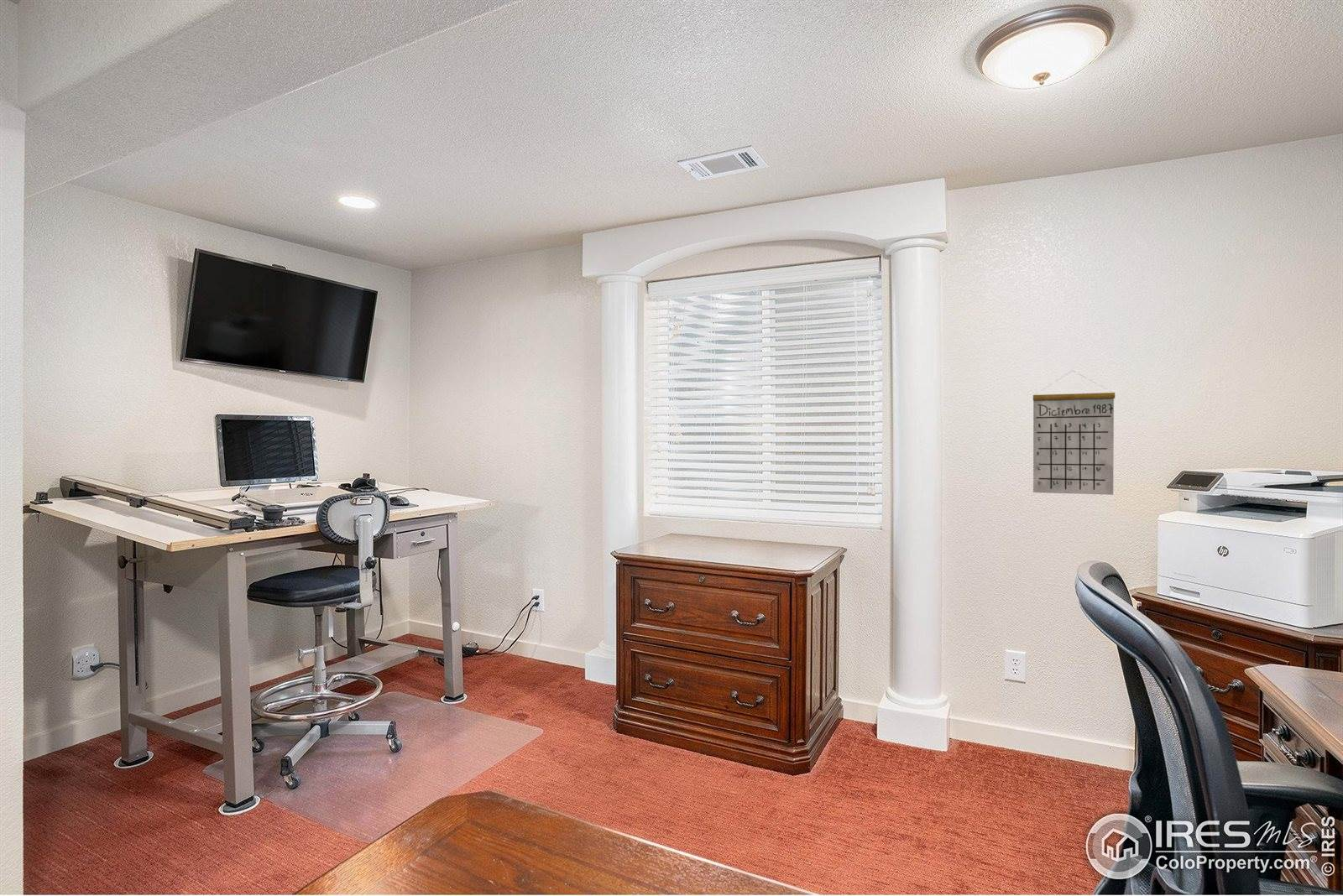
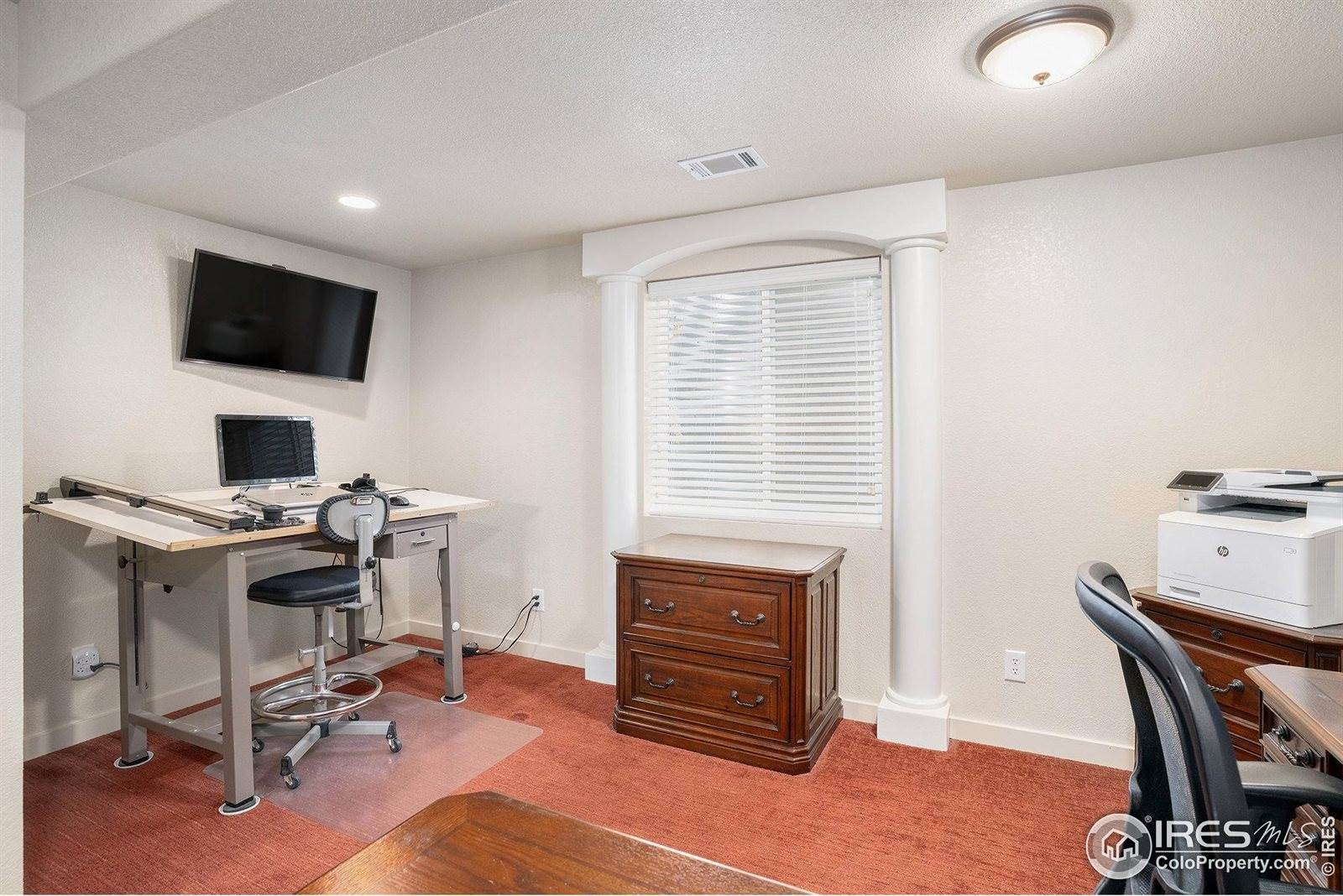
- calendar (1073, 431)
